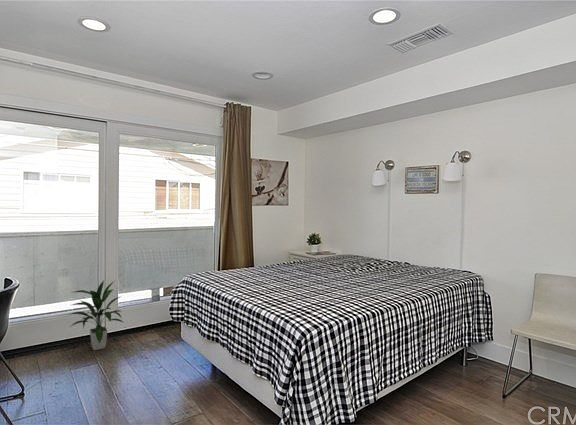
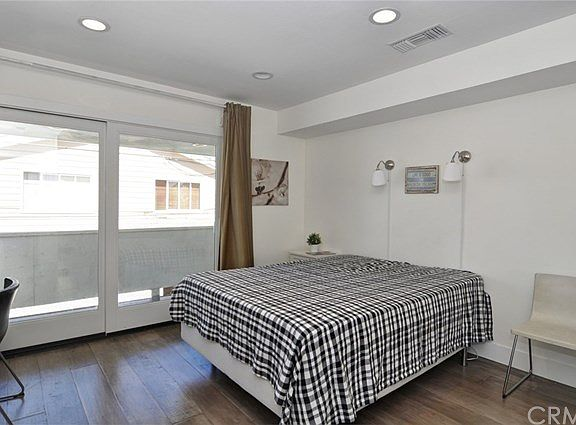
- indoor plant (97, 315)
